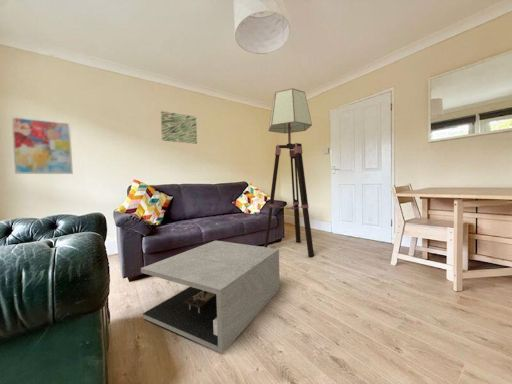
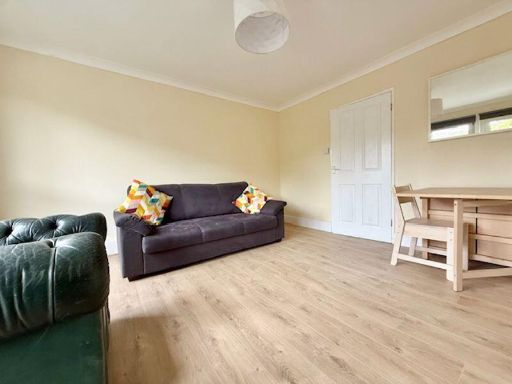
- wall art (44, 147)
- coffee table (217, 279)
- wall art (179, 128)
- floor lamp (292, 172)
